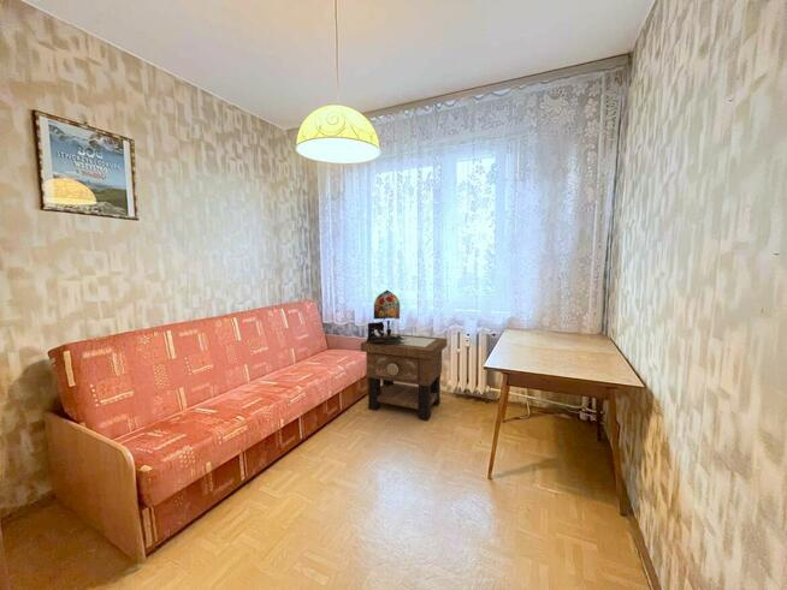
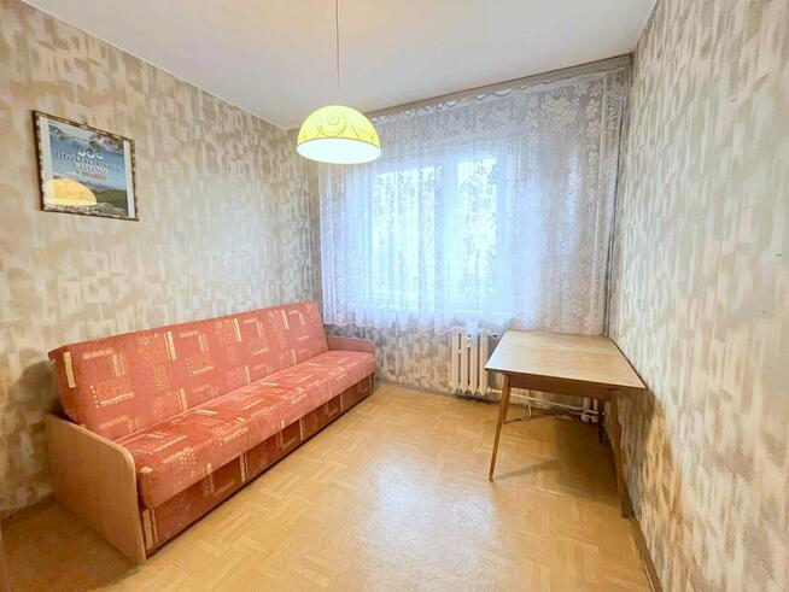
- table lamp (387, 315)
- side table (403, 374)
